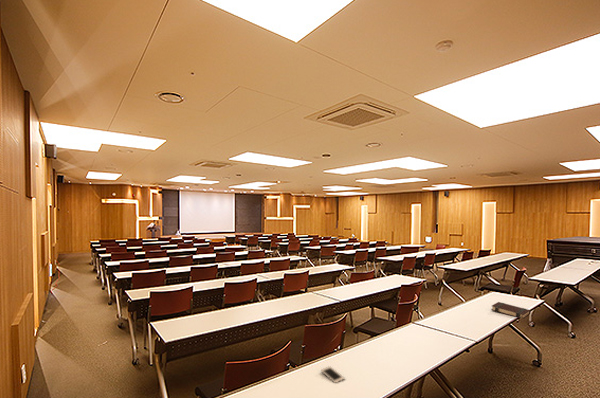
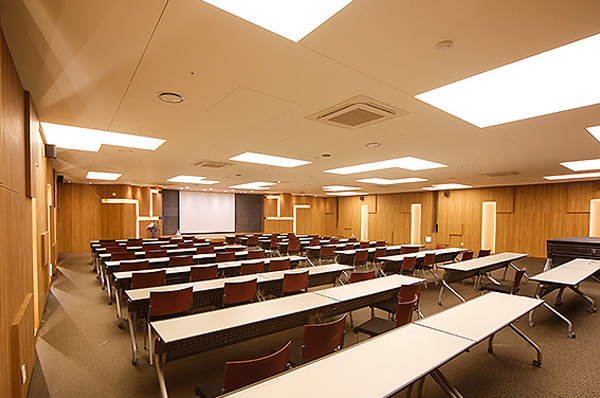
- cell phone (332, 374)
- book (510, 309)
